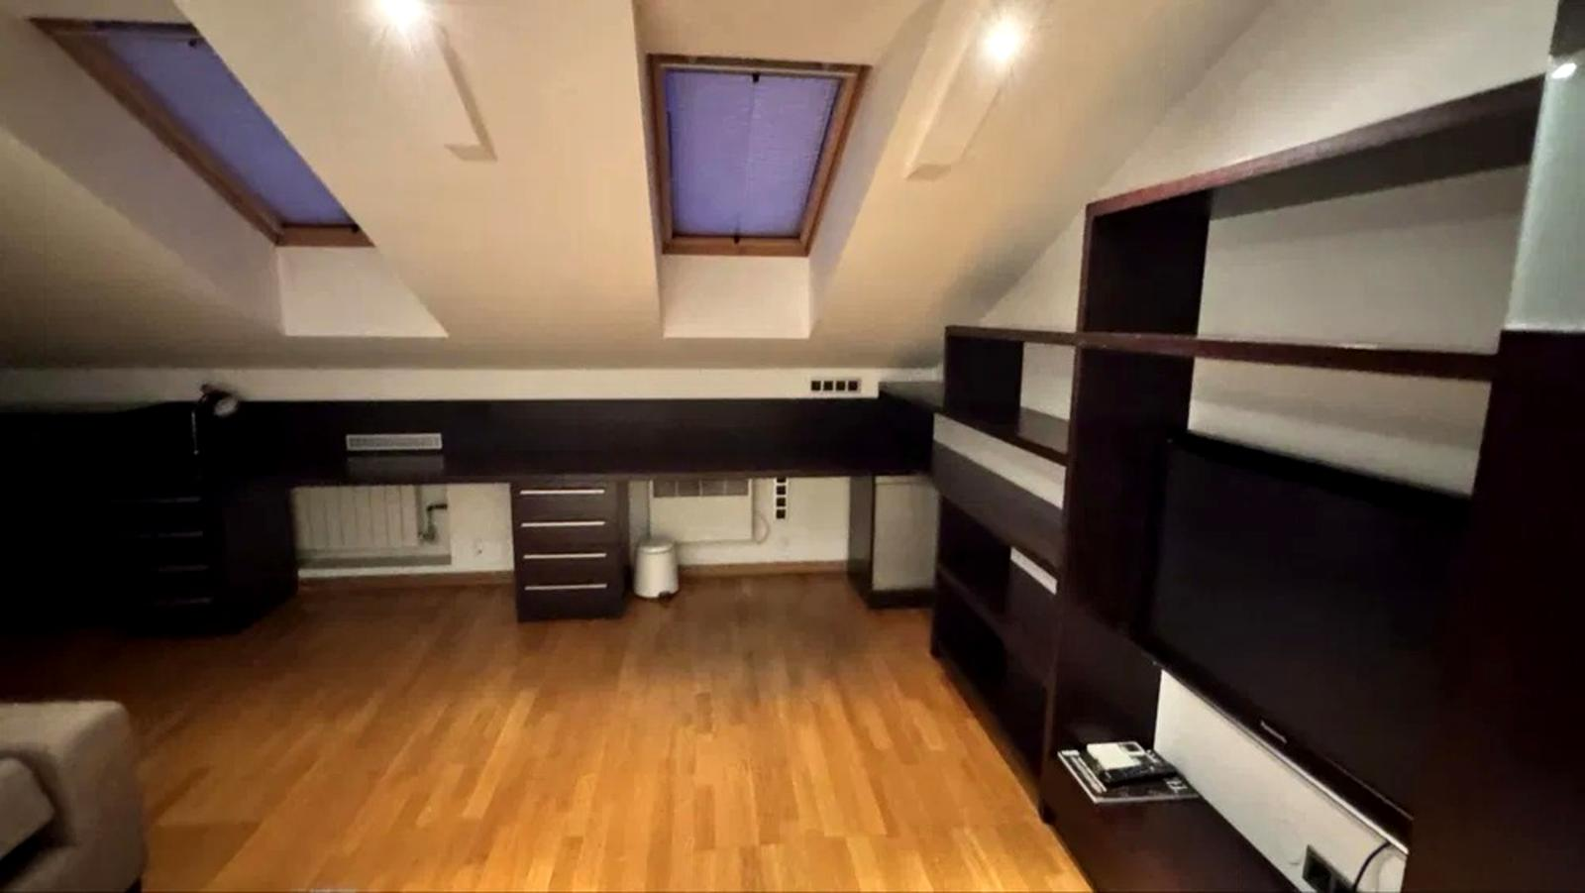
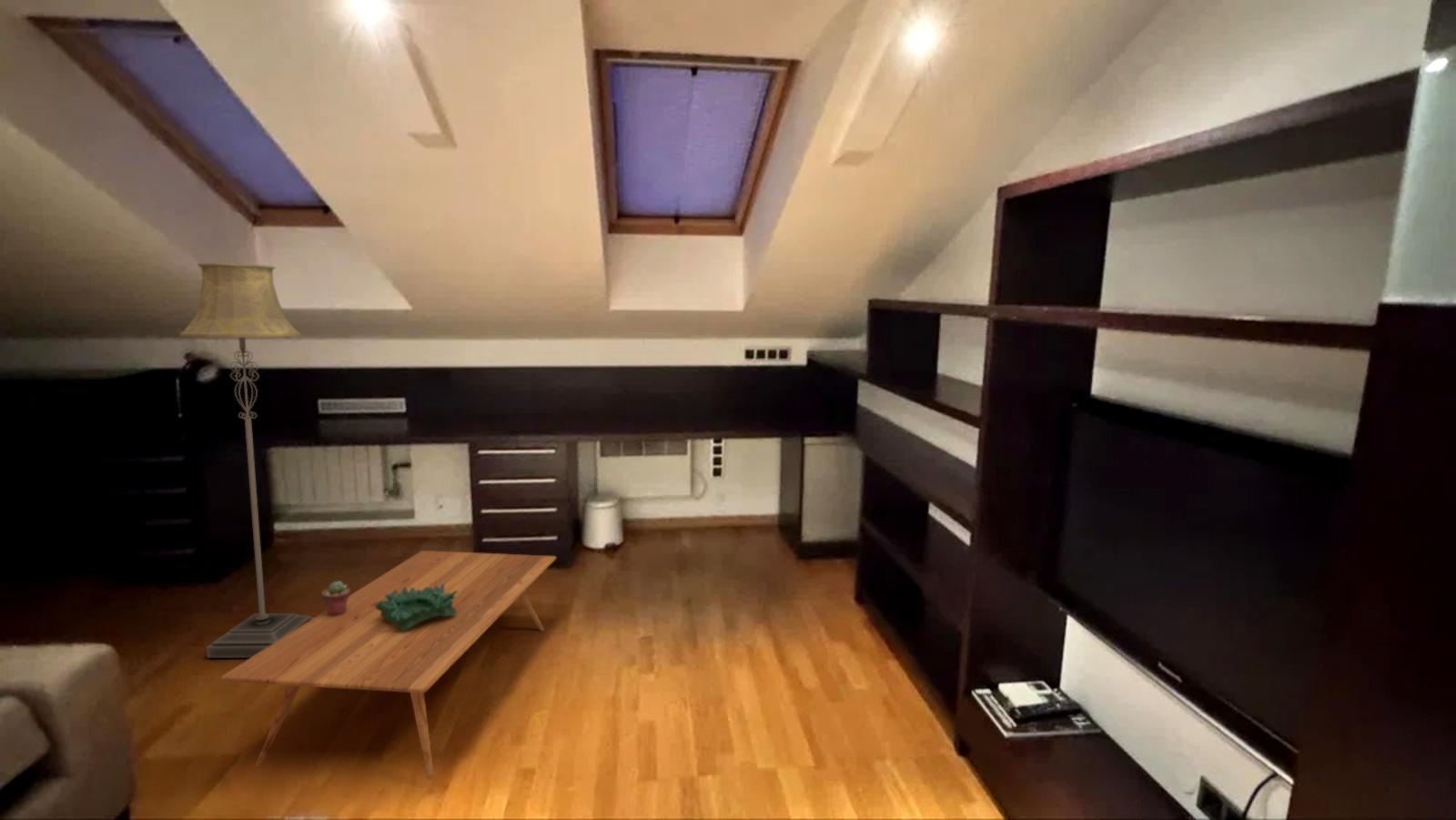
+ potted succulent (336, 596)
+ coffee table (424, 646)
+ floor lamp (251, 460)
+ decorative bowl (418, 605)
